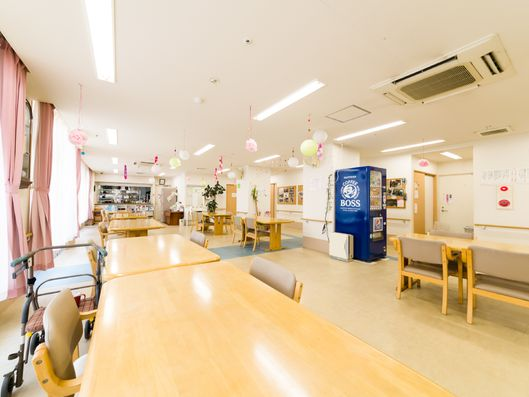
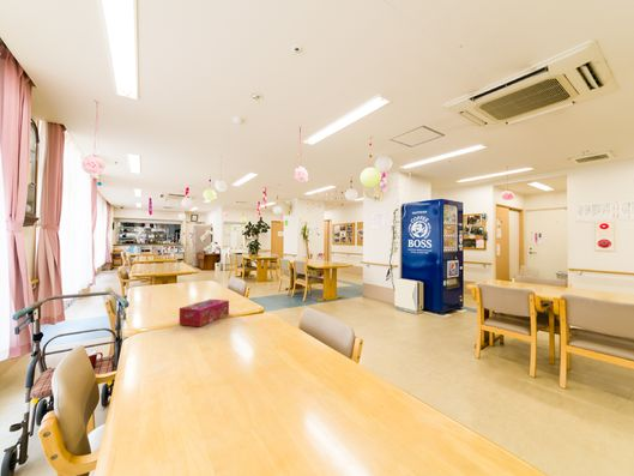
+ tissue box (205, 311)
